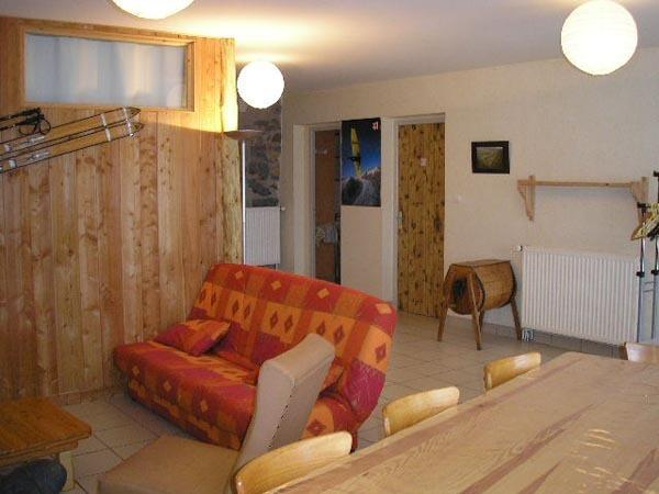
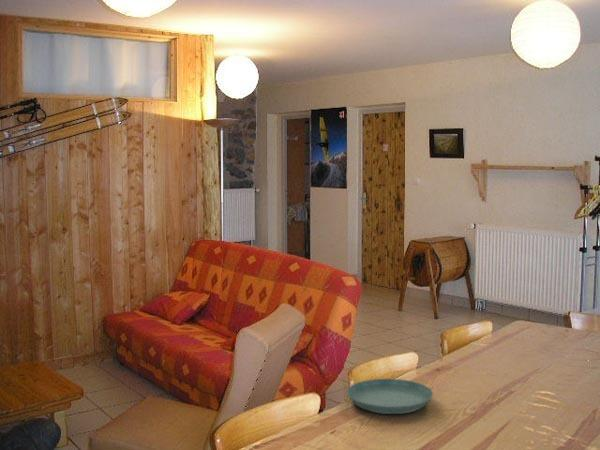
+ saucer (389, 396)
